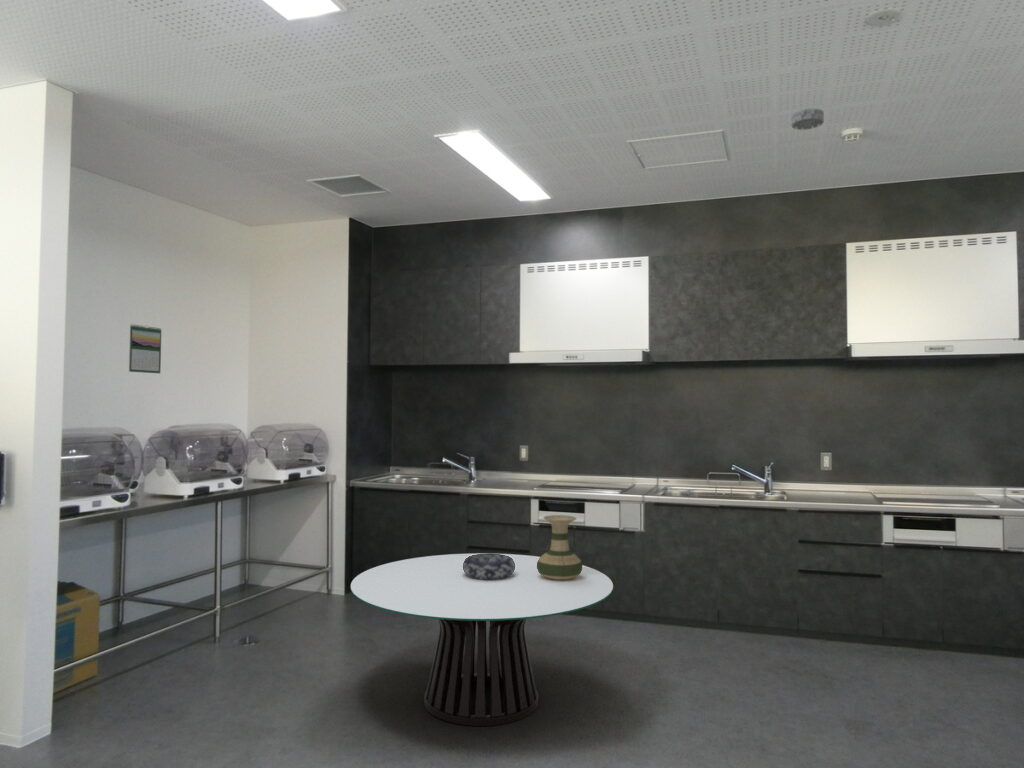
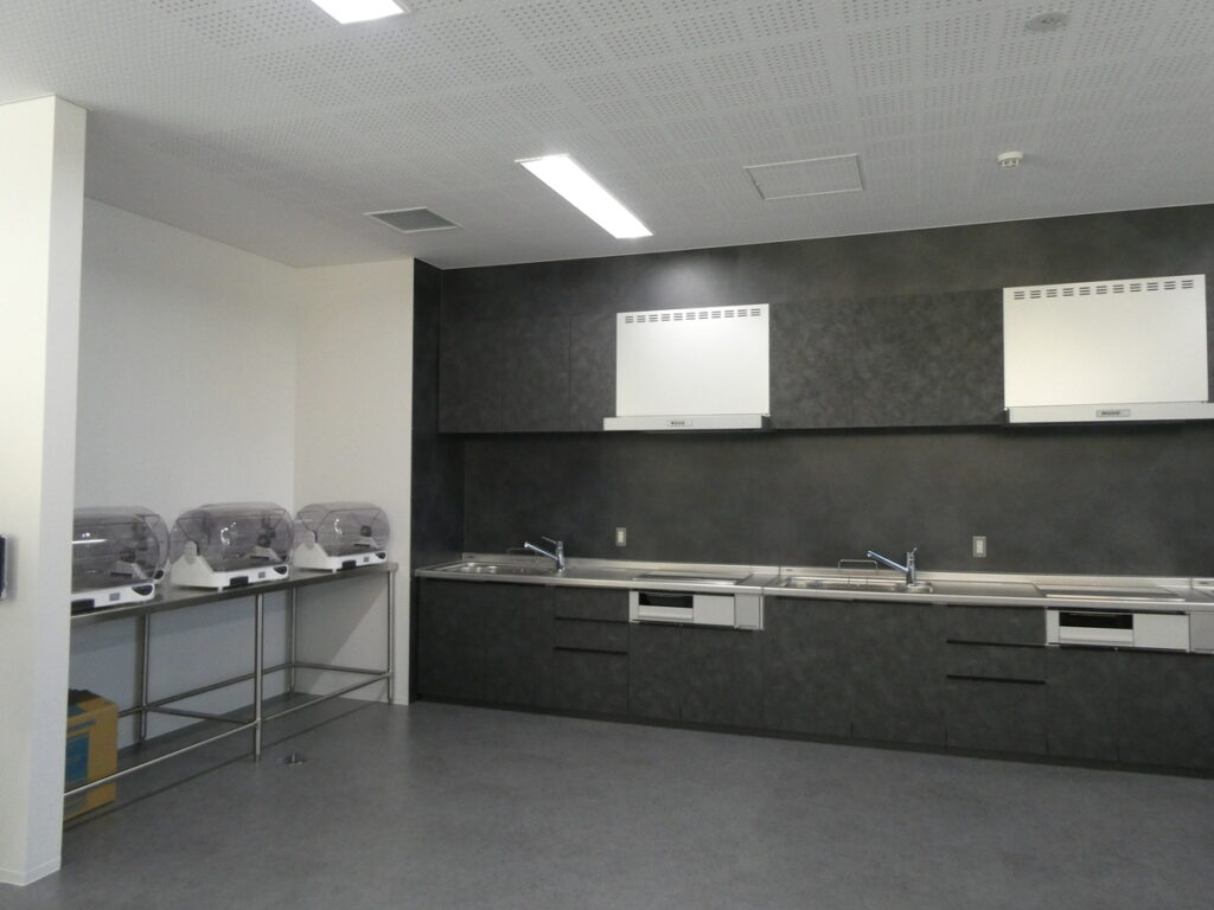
- smoke detector (807, 118)
- decorative bowl (489, 566)
- vase (559, 546)
- calendar (145, 348)
- dining table (482, 640)
